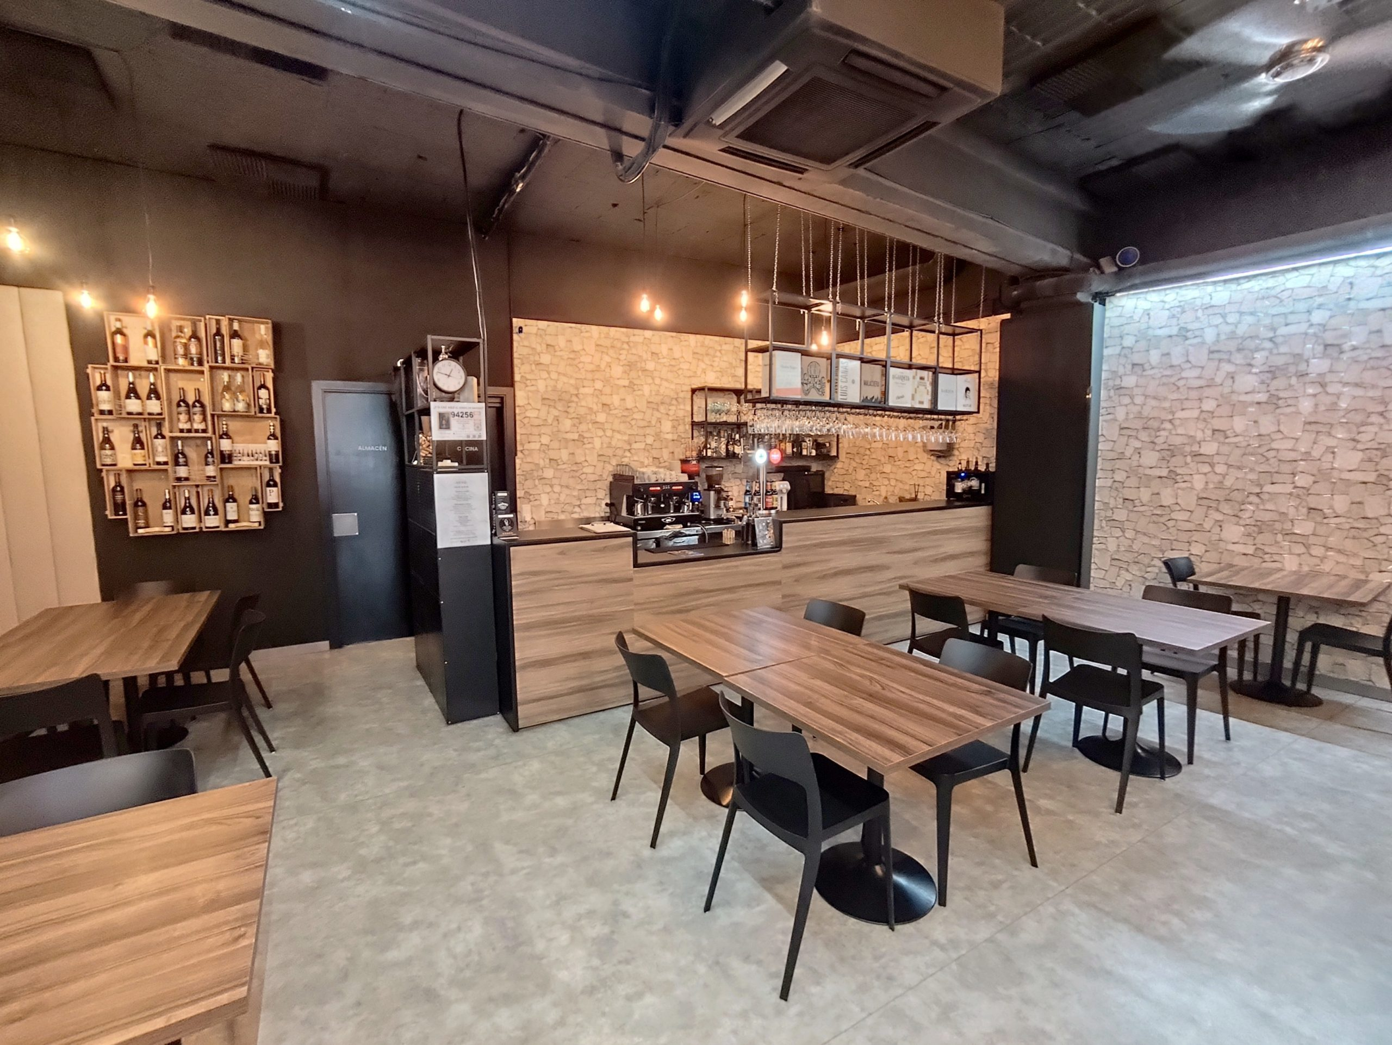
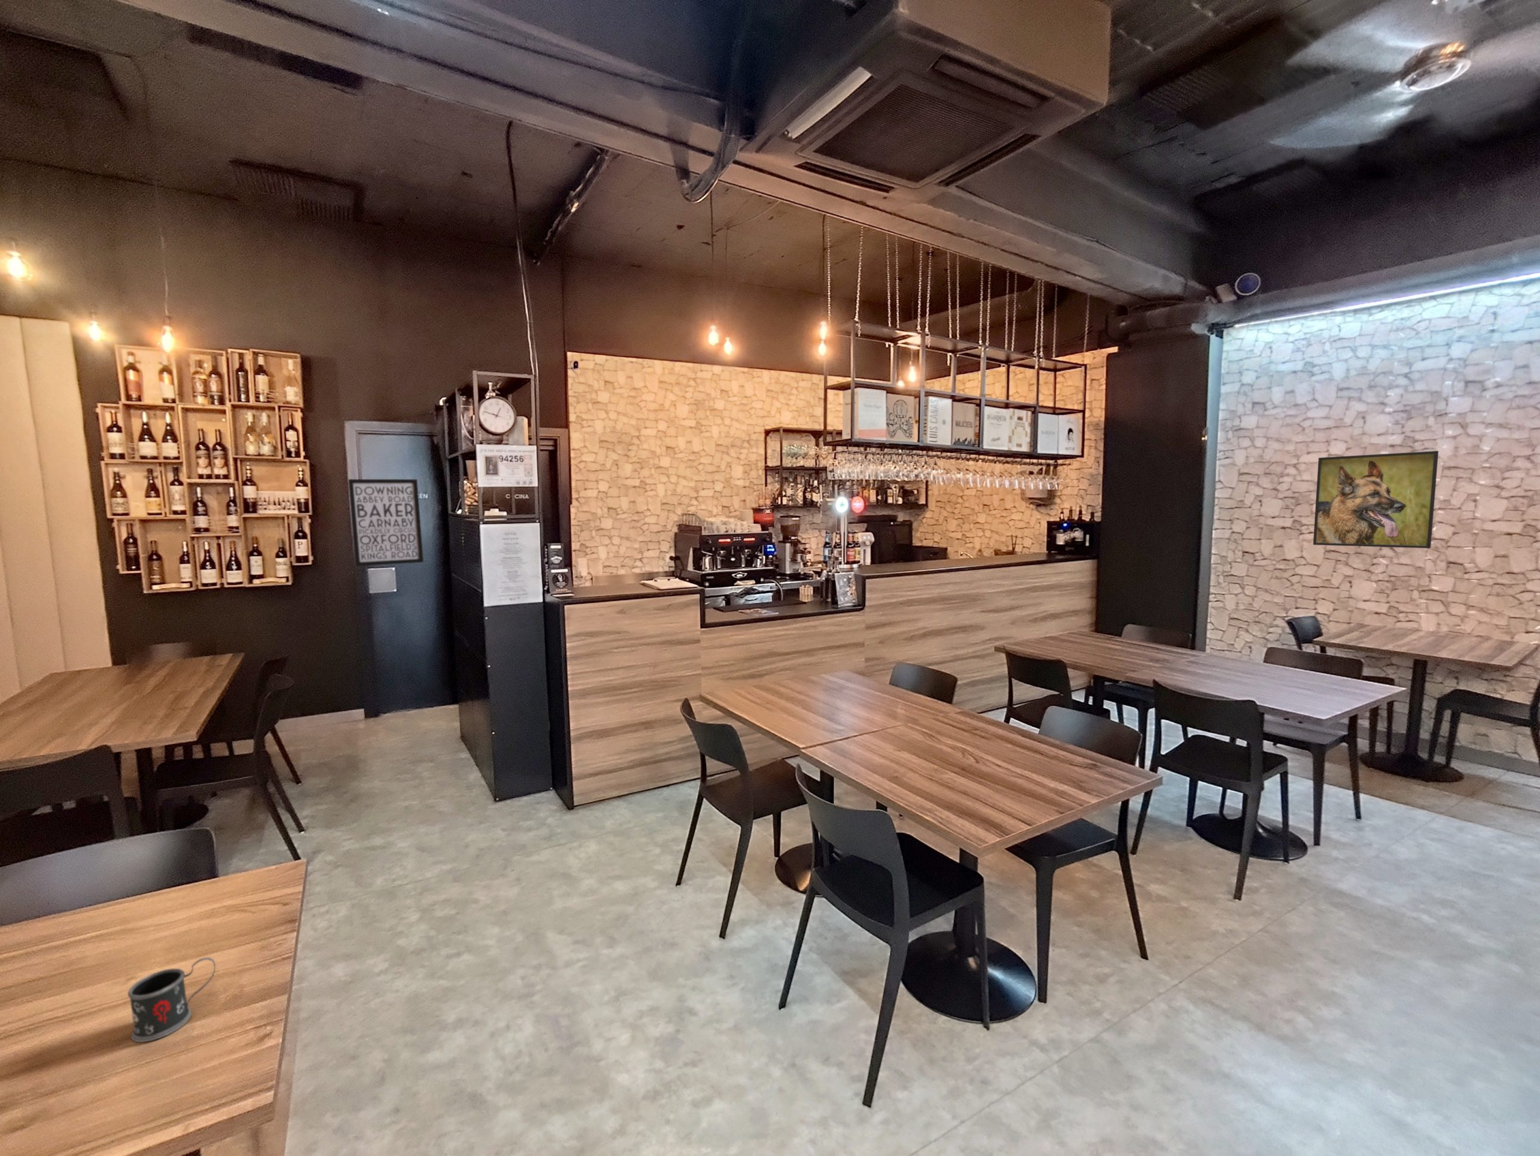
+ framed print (1371, 500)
+ wall art (386, 522)
+ mug (174, 994)
